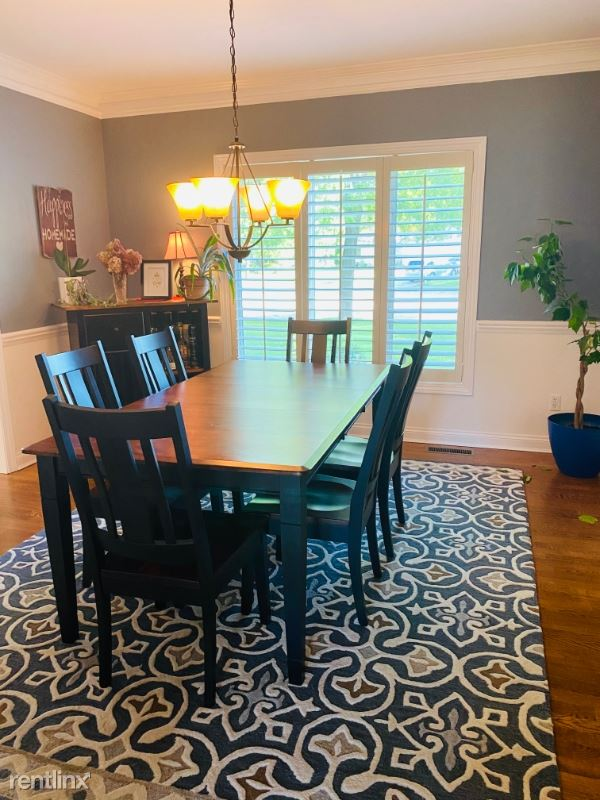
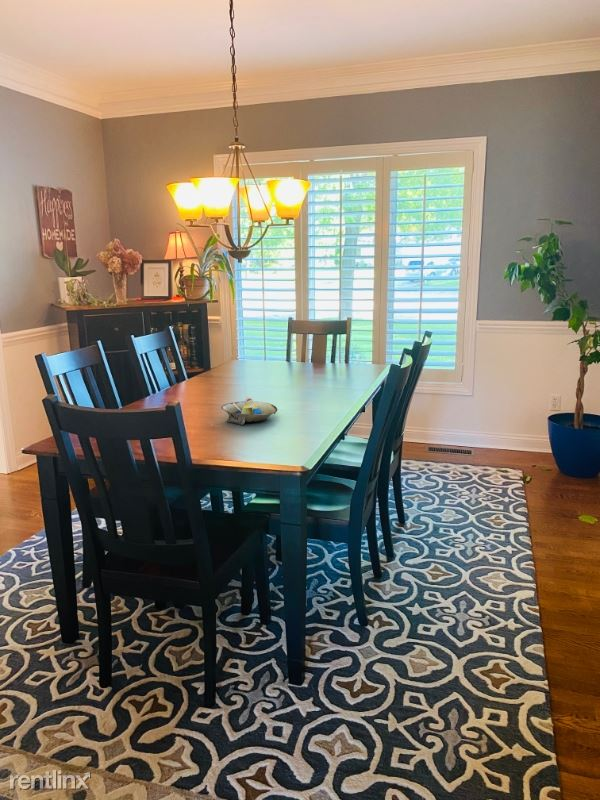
+ decorative bowl (248, 408)
